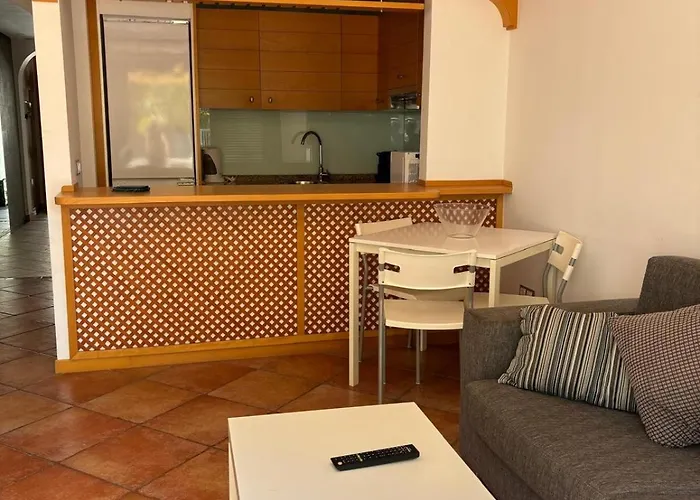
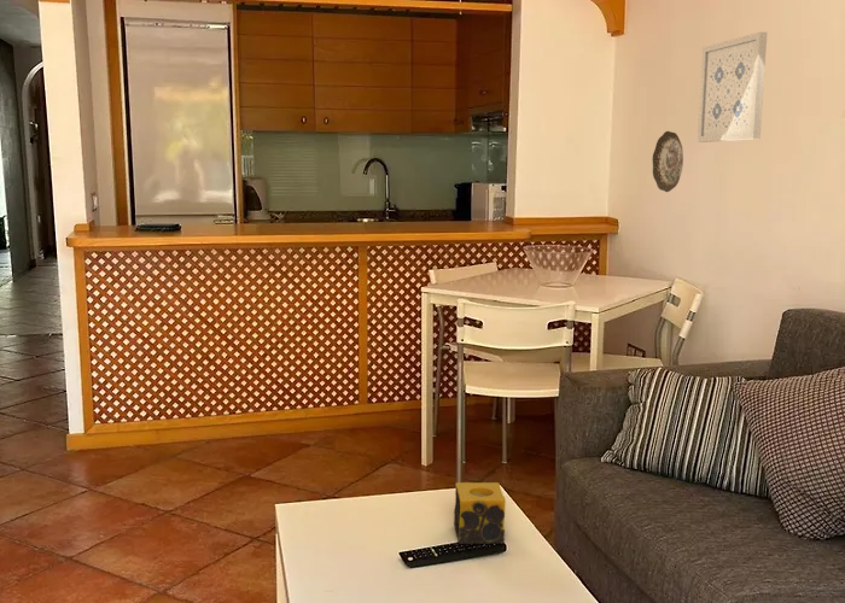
+ candle (478, 511)
+ decorative plate (669, 162)
+ wall art (729, 90)
